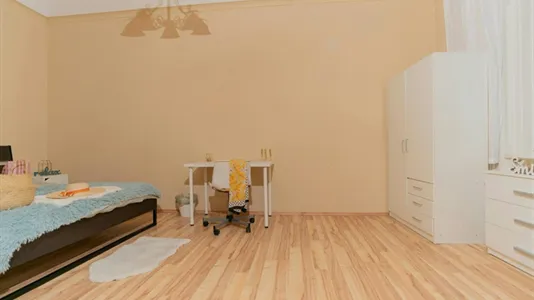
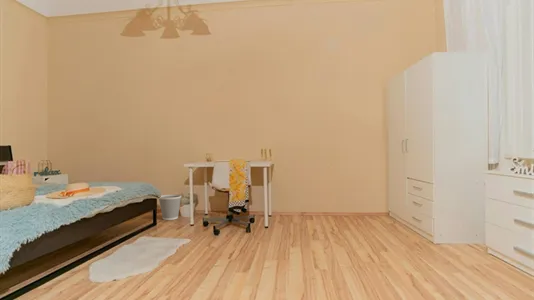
+ wastebasket (170, 207)
